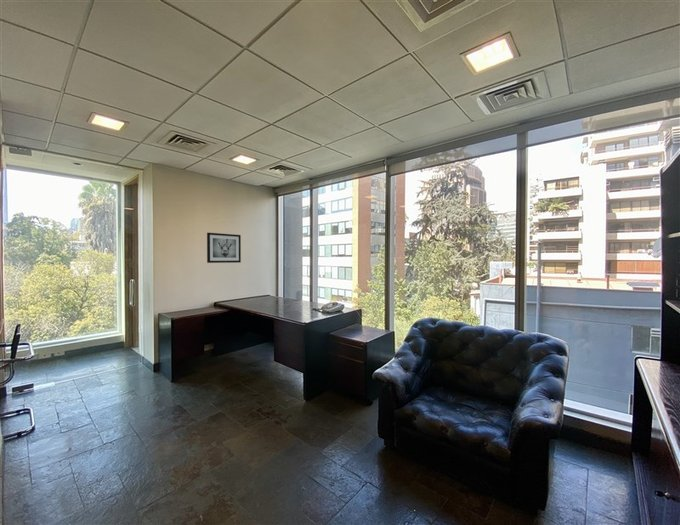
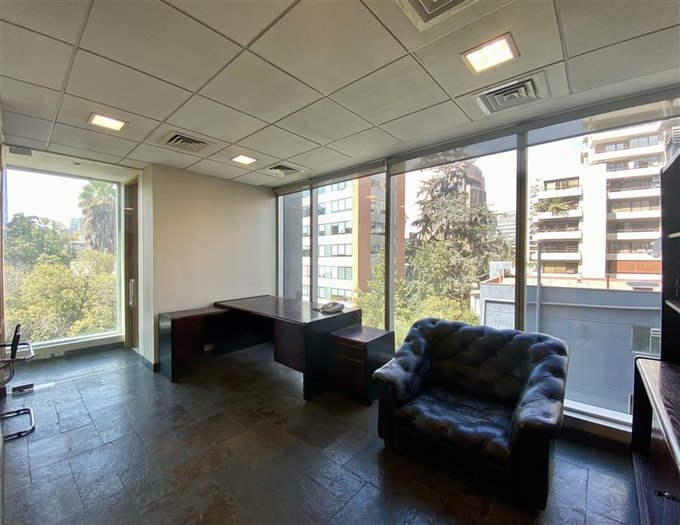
- wall art (224, 248)
